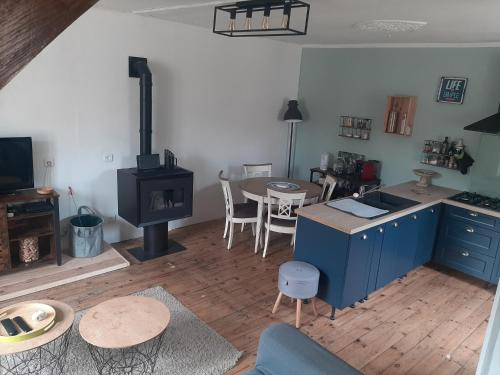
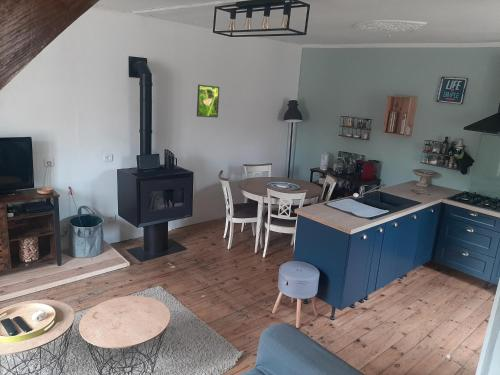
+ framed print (208, 101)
